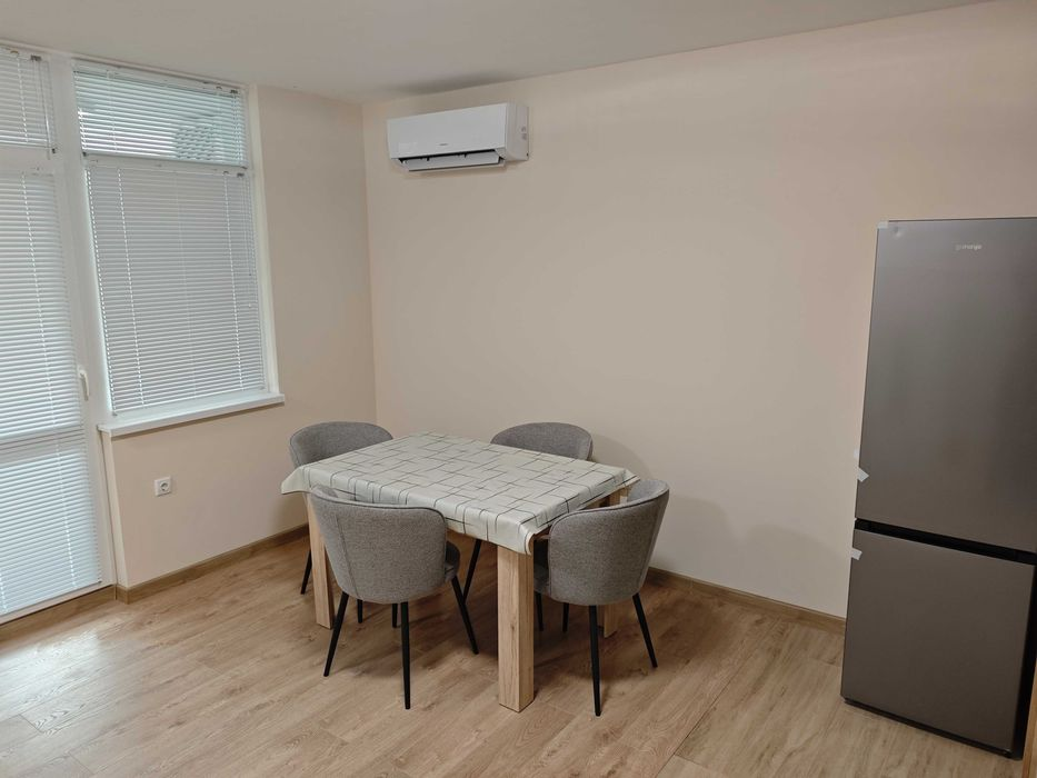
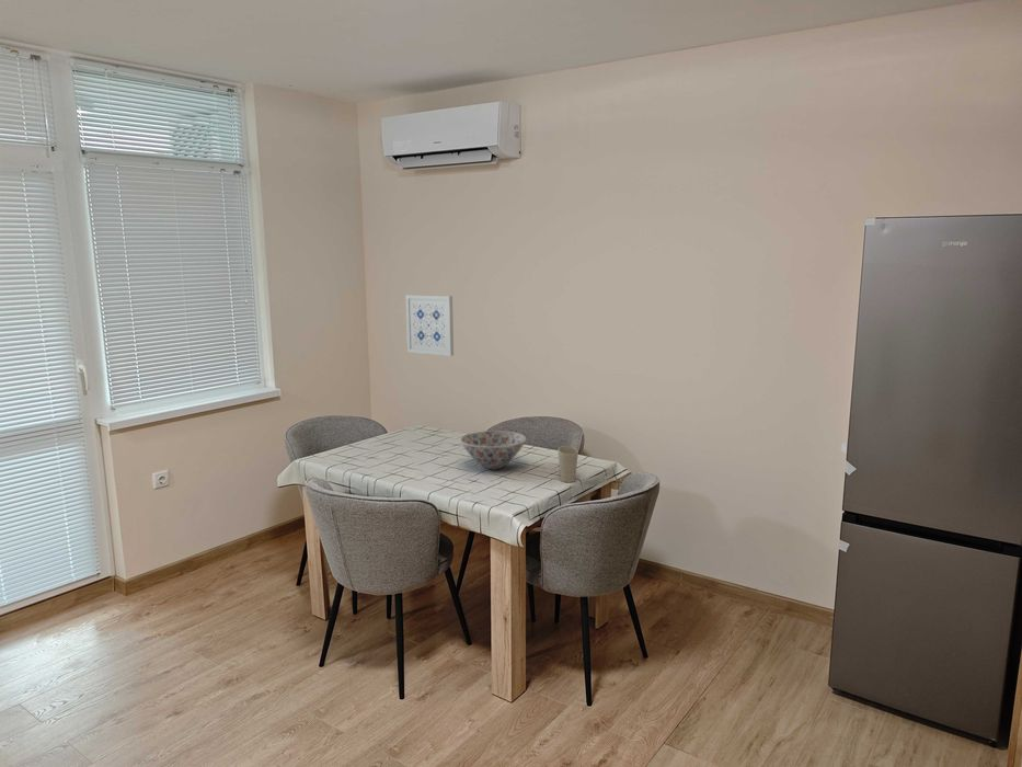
+ cup (567, 463)
+ bowl (493, 453)
+ wall art (428, 324)
